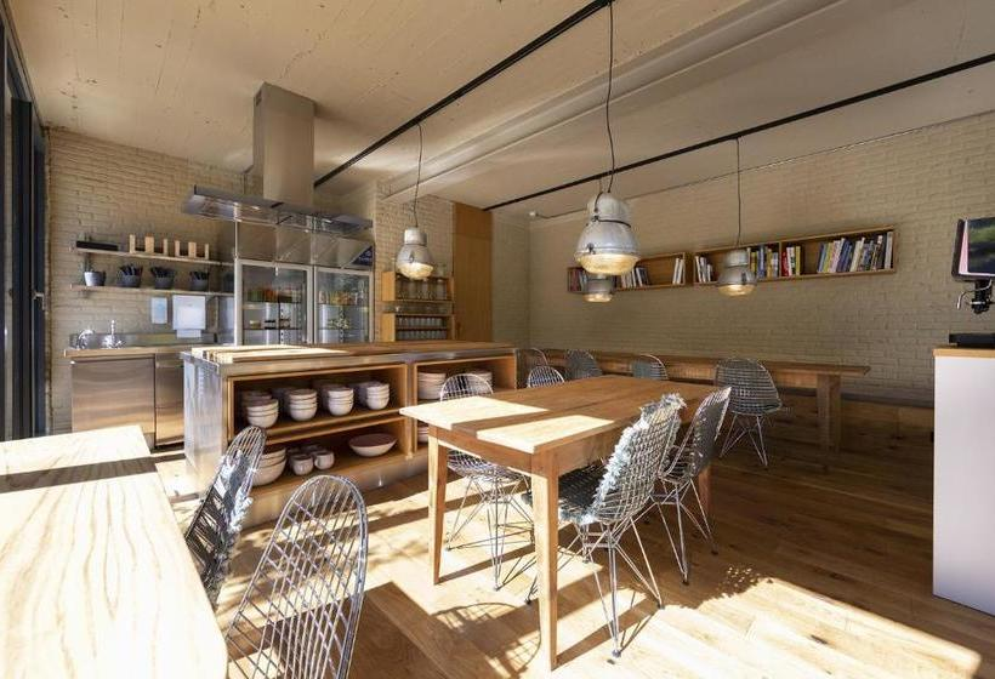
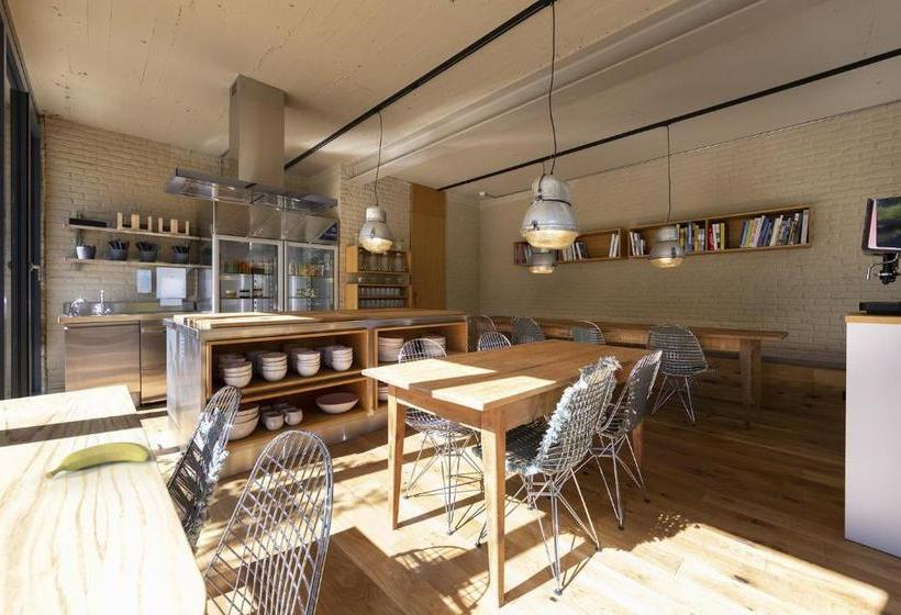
+ banana (99, 458)
